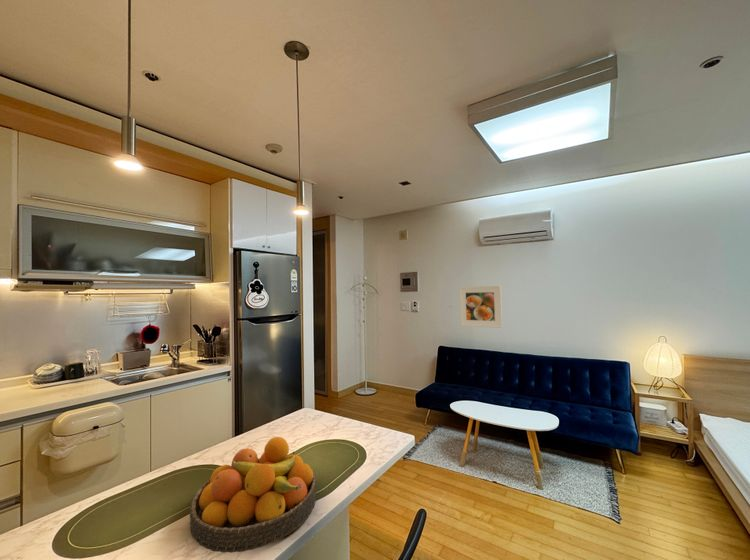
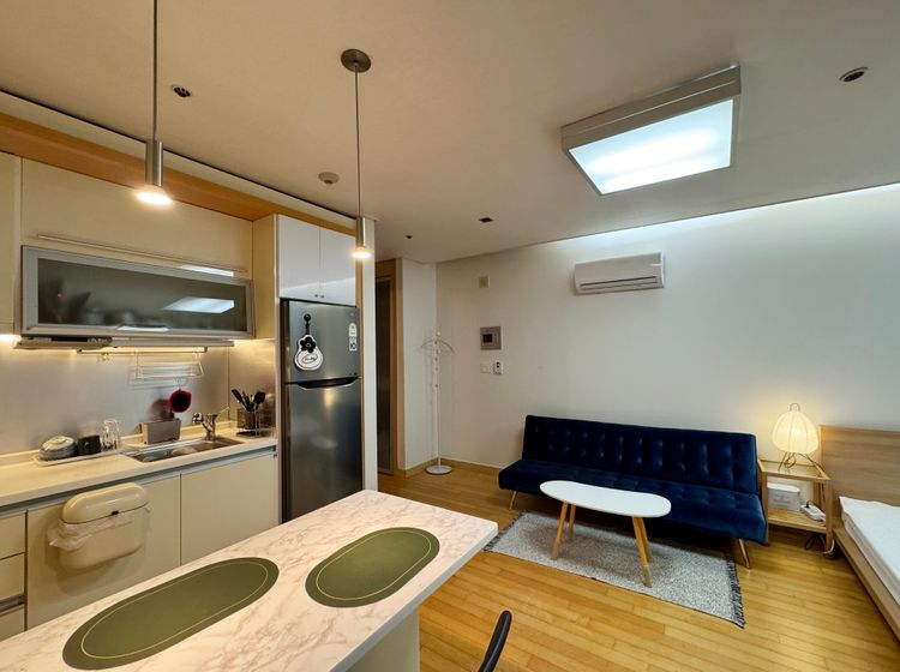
- fruit bowl (257, 478)
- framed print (480, 306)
